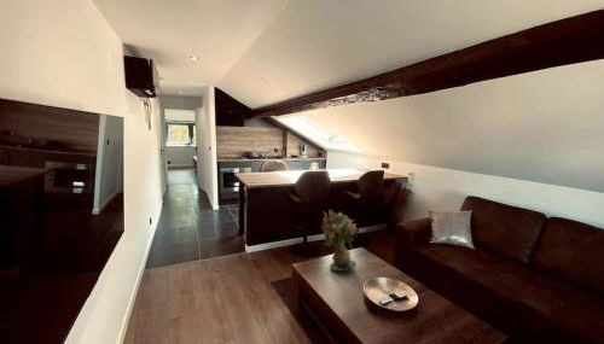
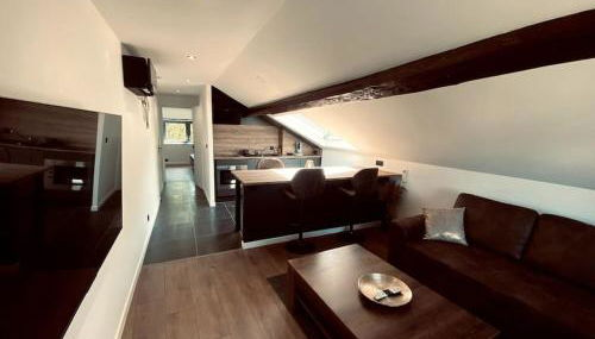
- bouquet (339, 238)
